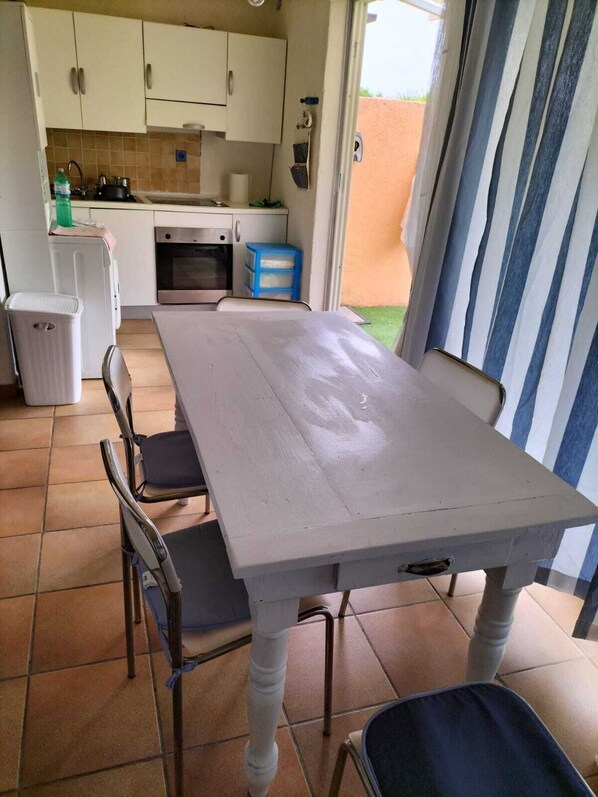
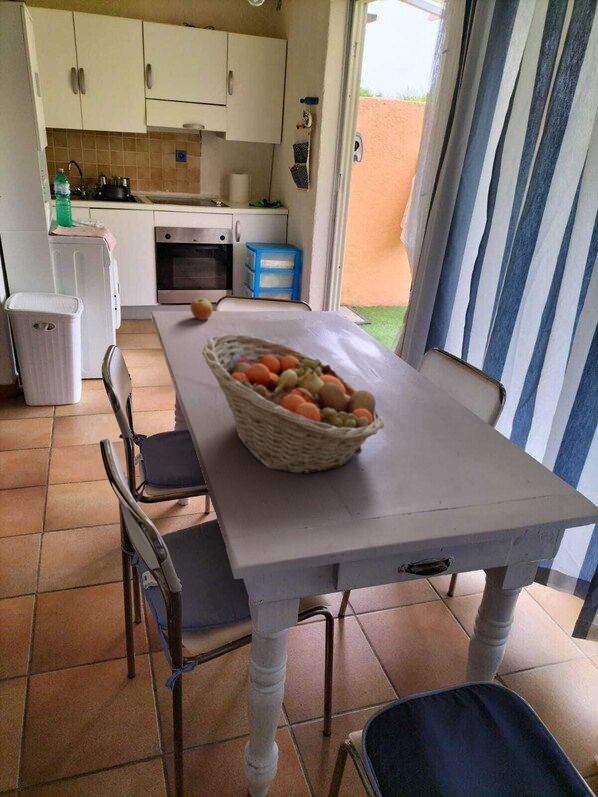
+ apple (201, 309)
+ fruit basket (291, 395)
